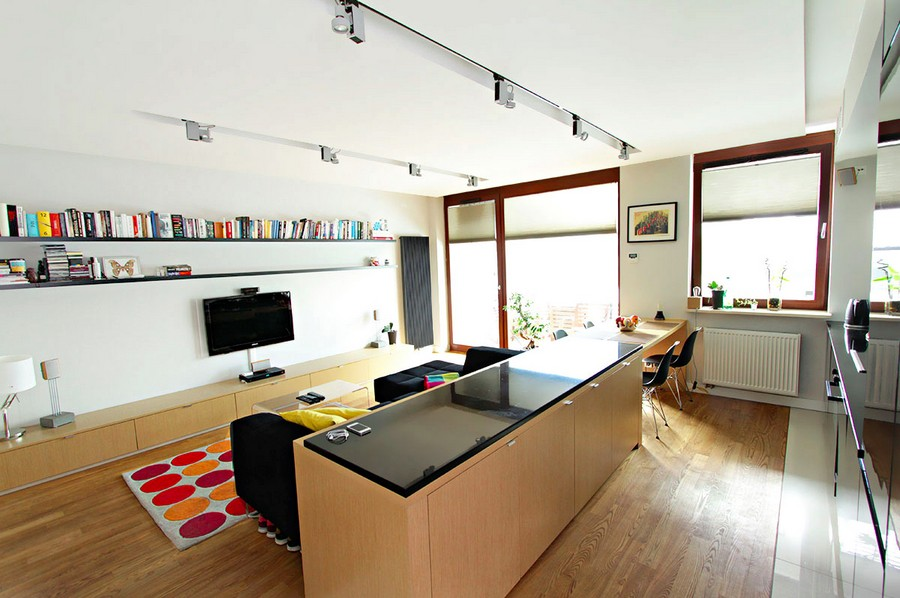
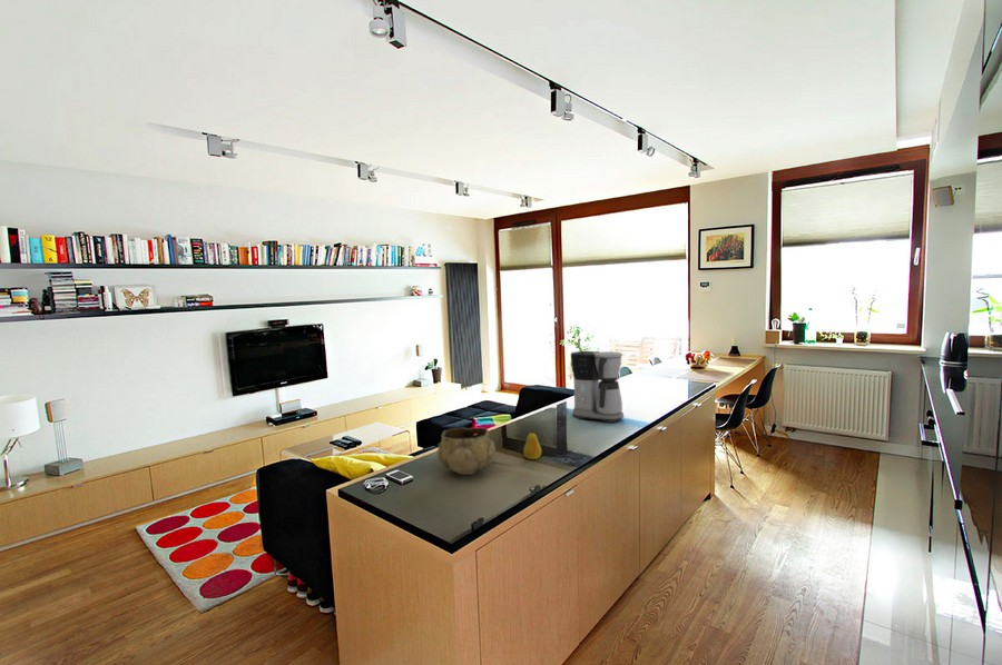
+ decorative bowl (465, 450)
+ coffee maker (595, 385)
+ fruit (532, 444)
